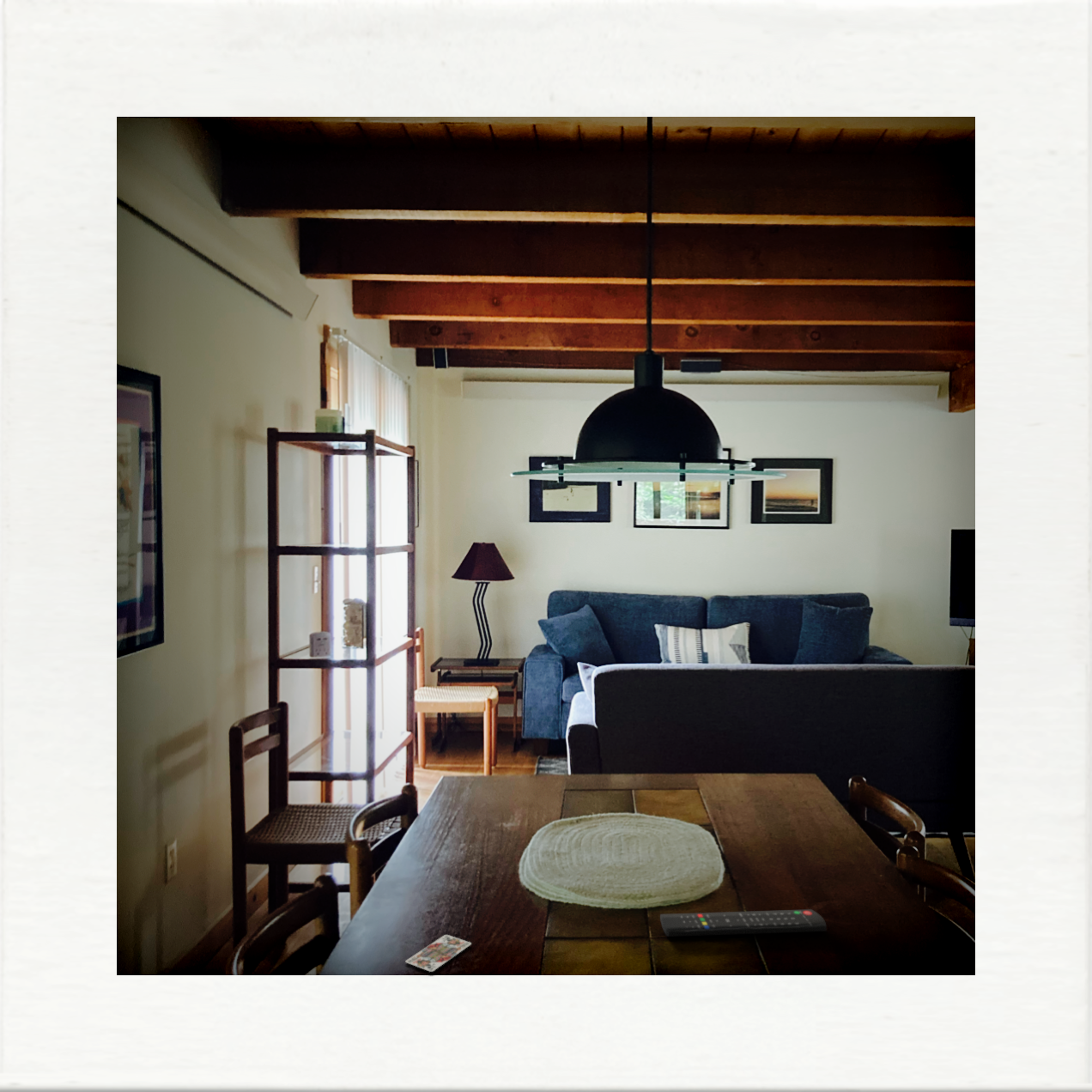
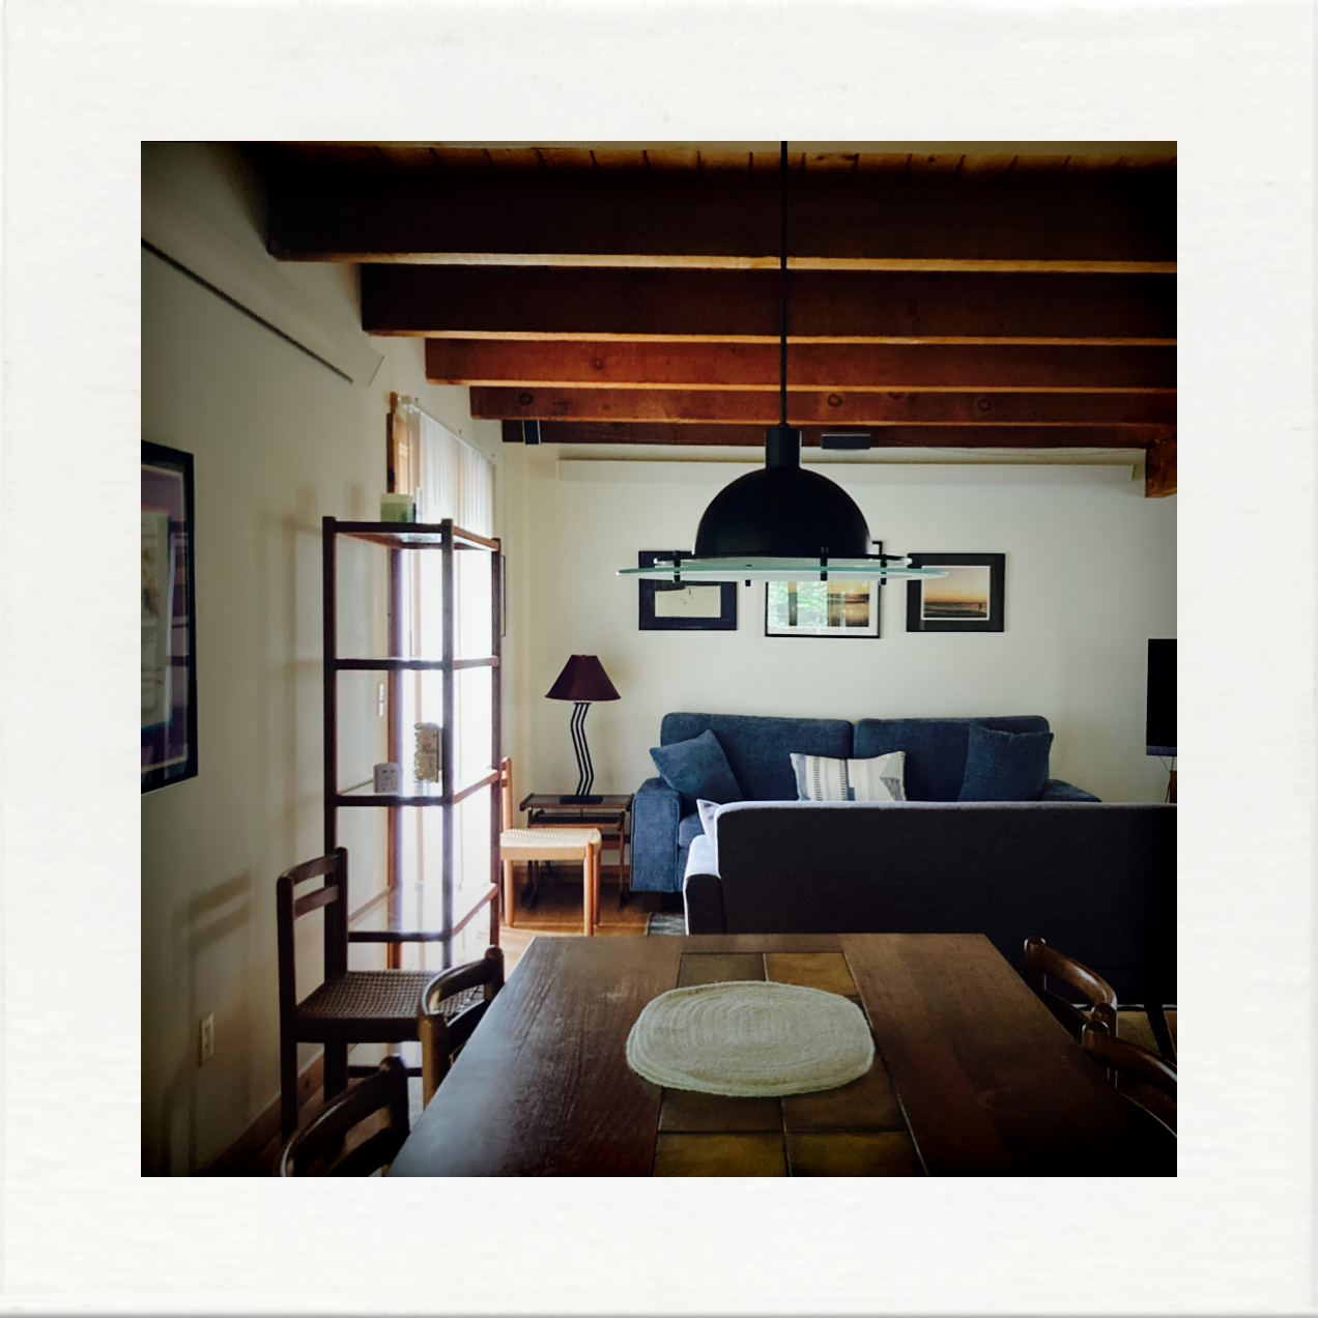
- playing card (439, 952)
- remote control (743, 925)
